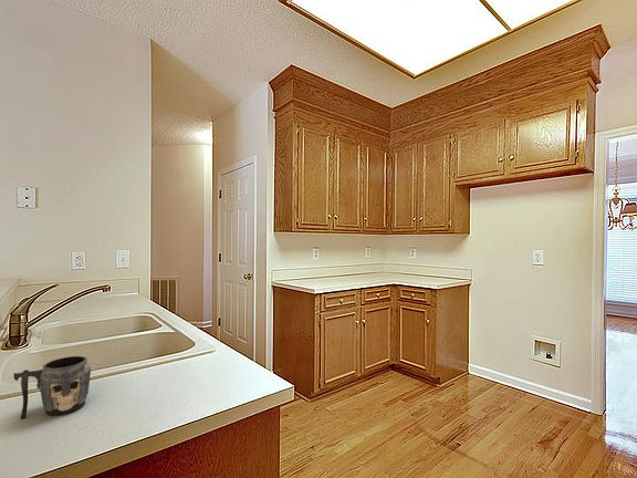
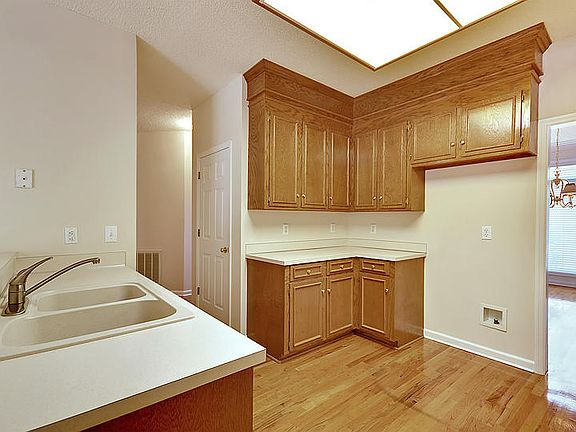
- mug (54, 386)
